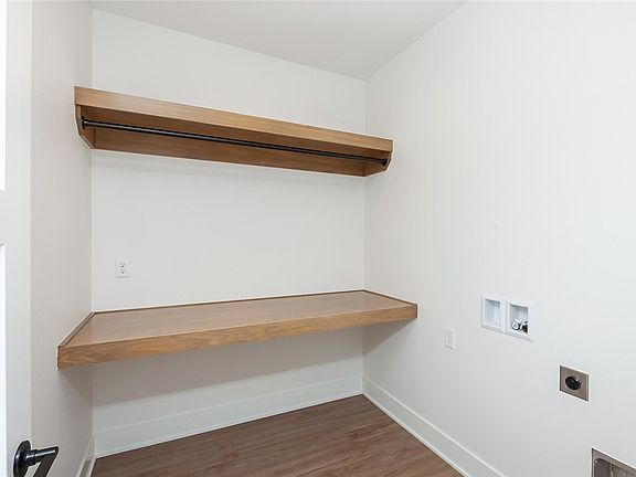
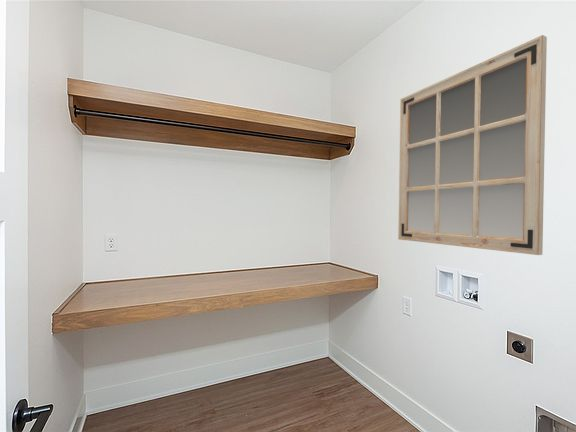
+ mirror (456, 160)
